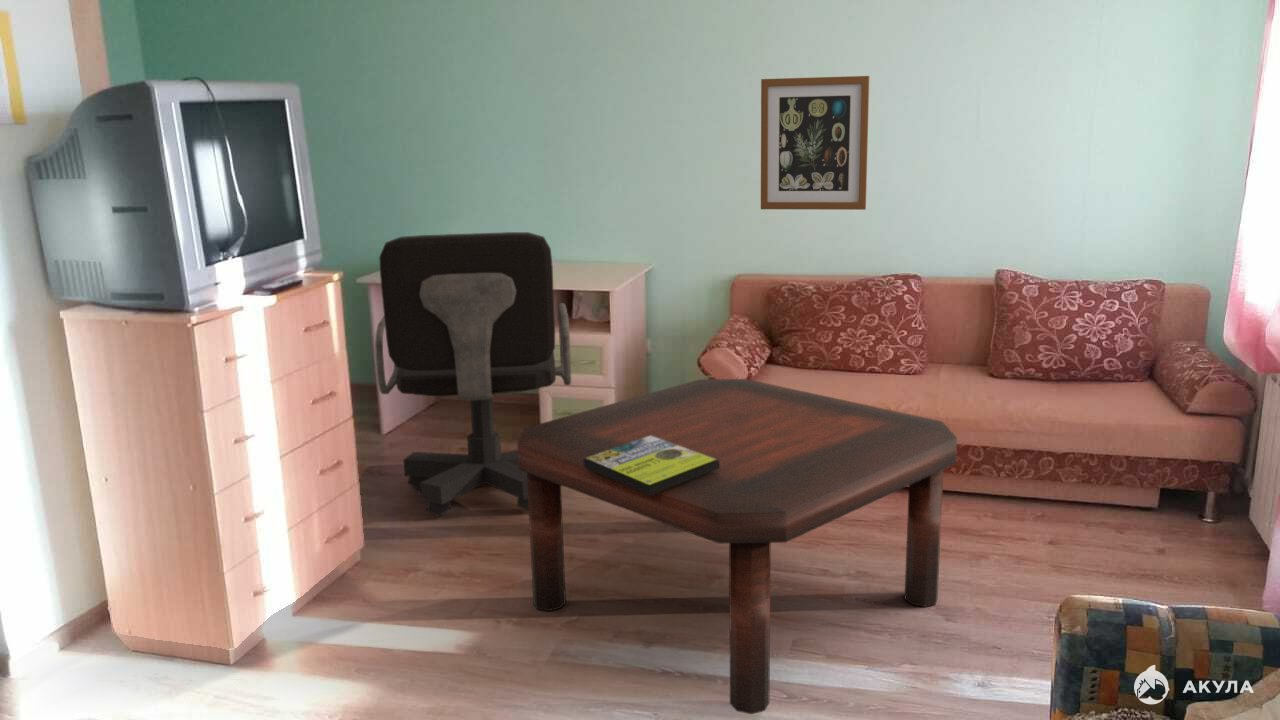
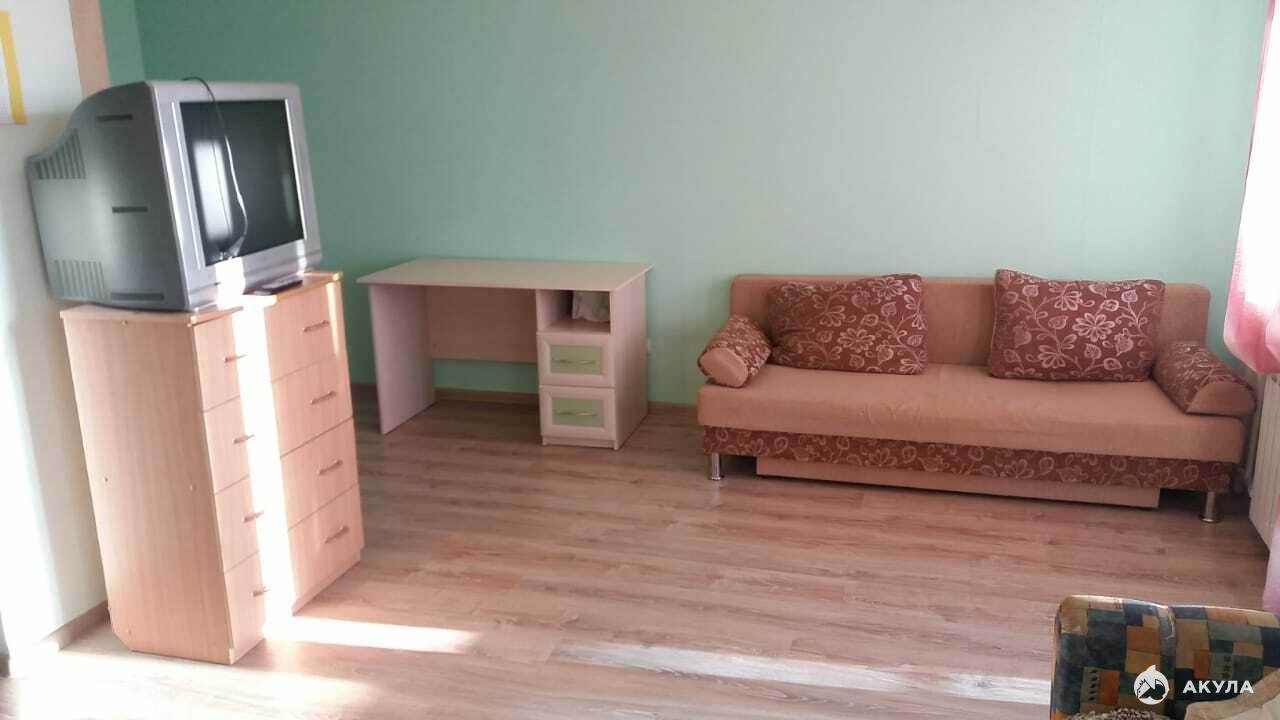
- wall art (813, 144)
- coffee table (734, 516)
- office chair (478, 364)
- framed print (650, 463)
